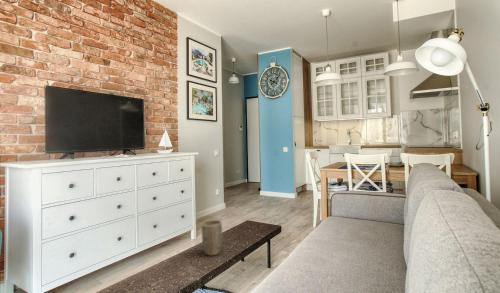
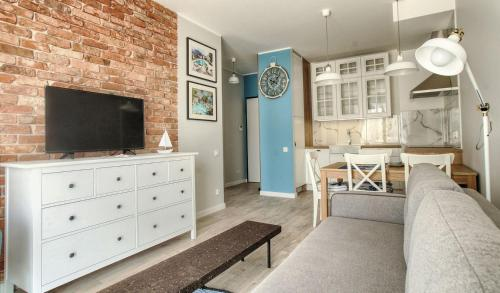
- plant pot (212, 237)
